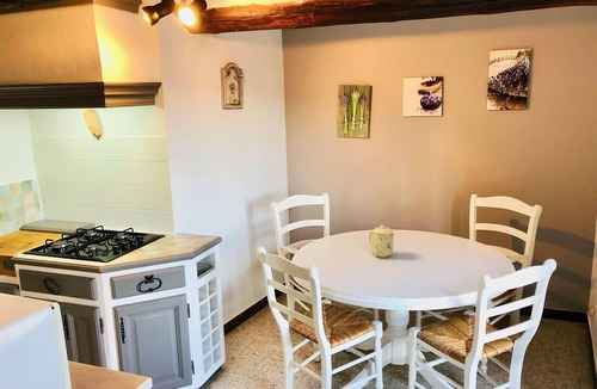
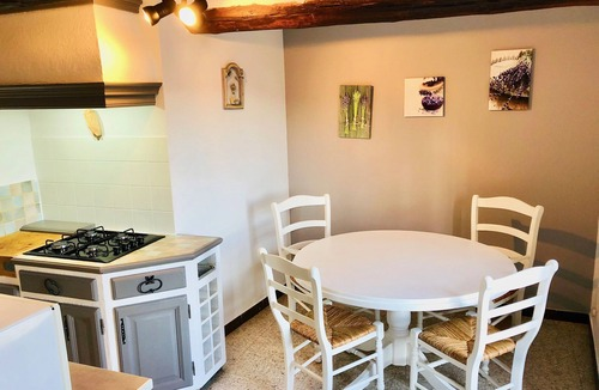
- mug (381, 240)
